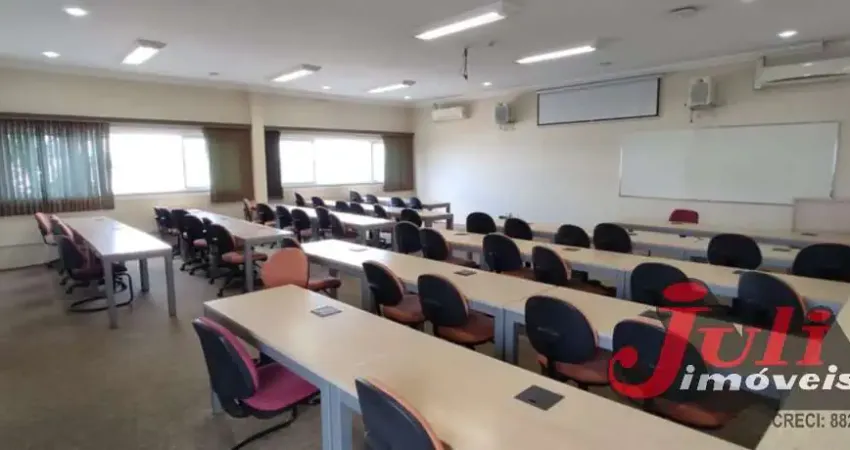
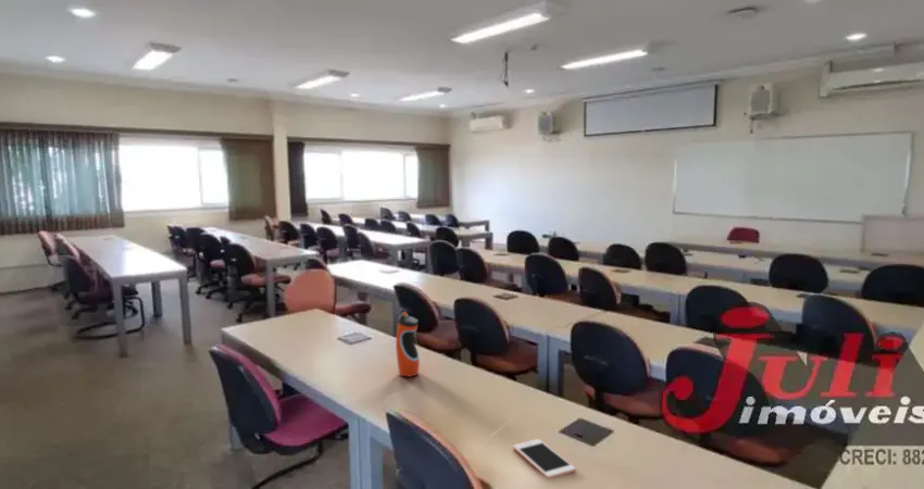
+ cell phone (542, 457)
+ water bottle (407, 342)
